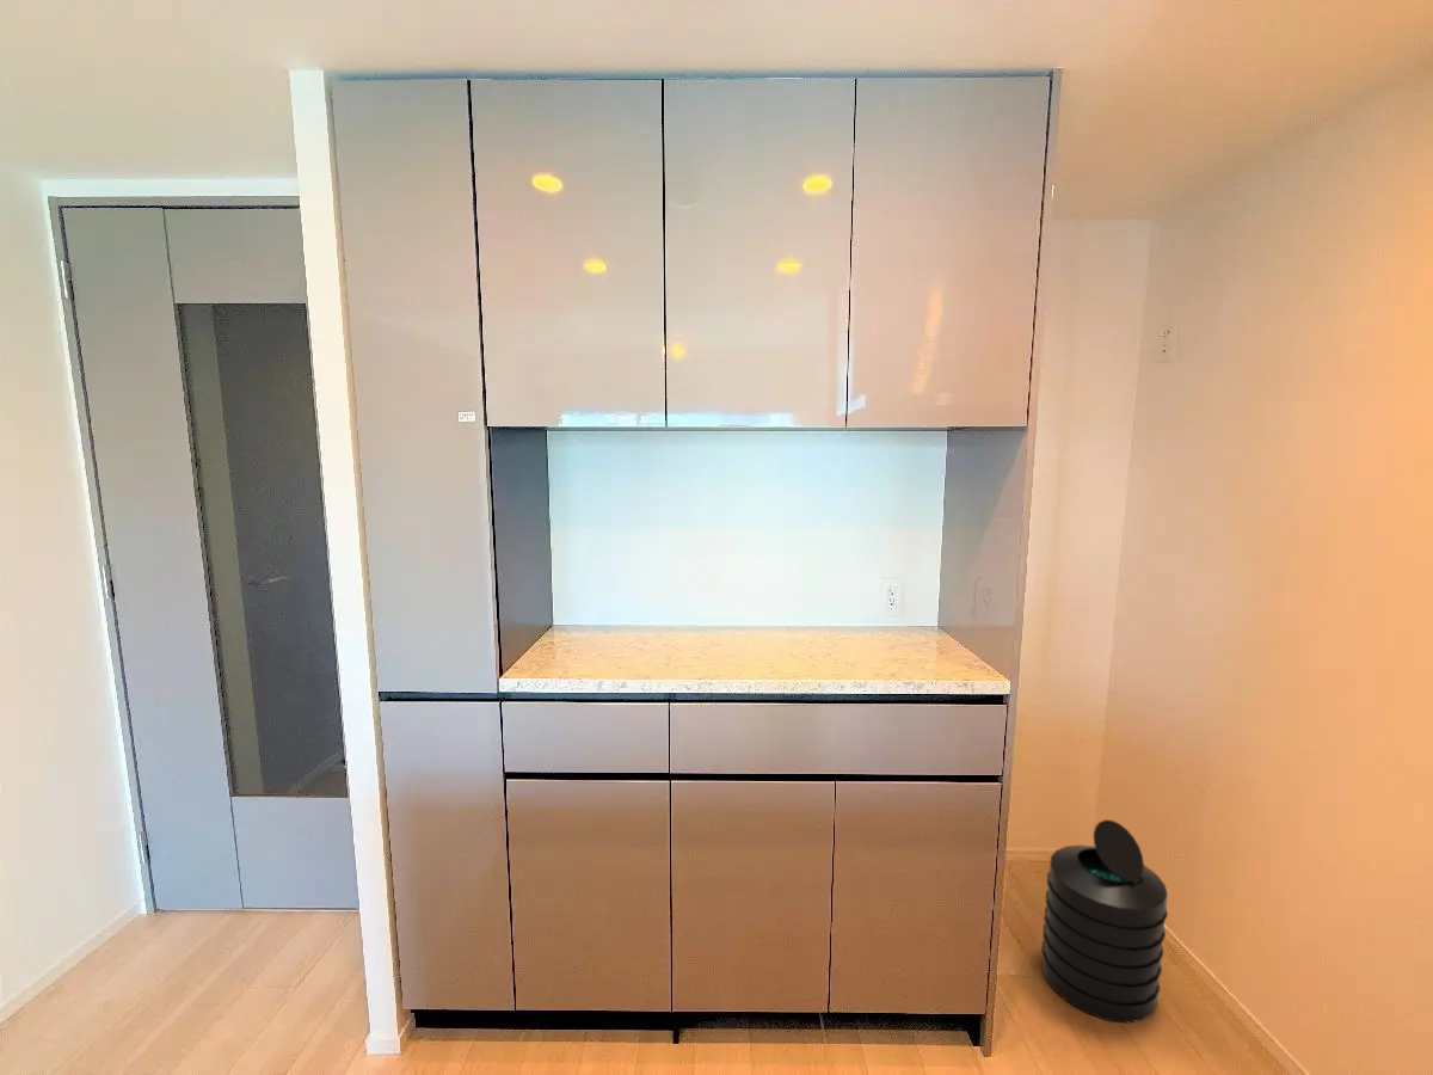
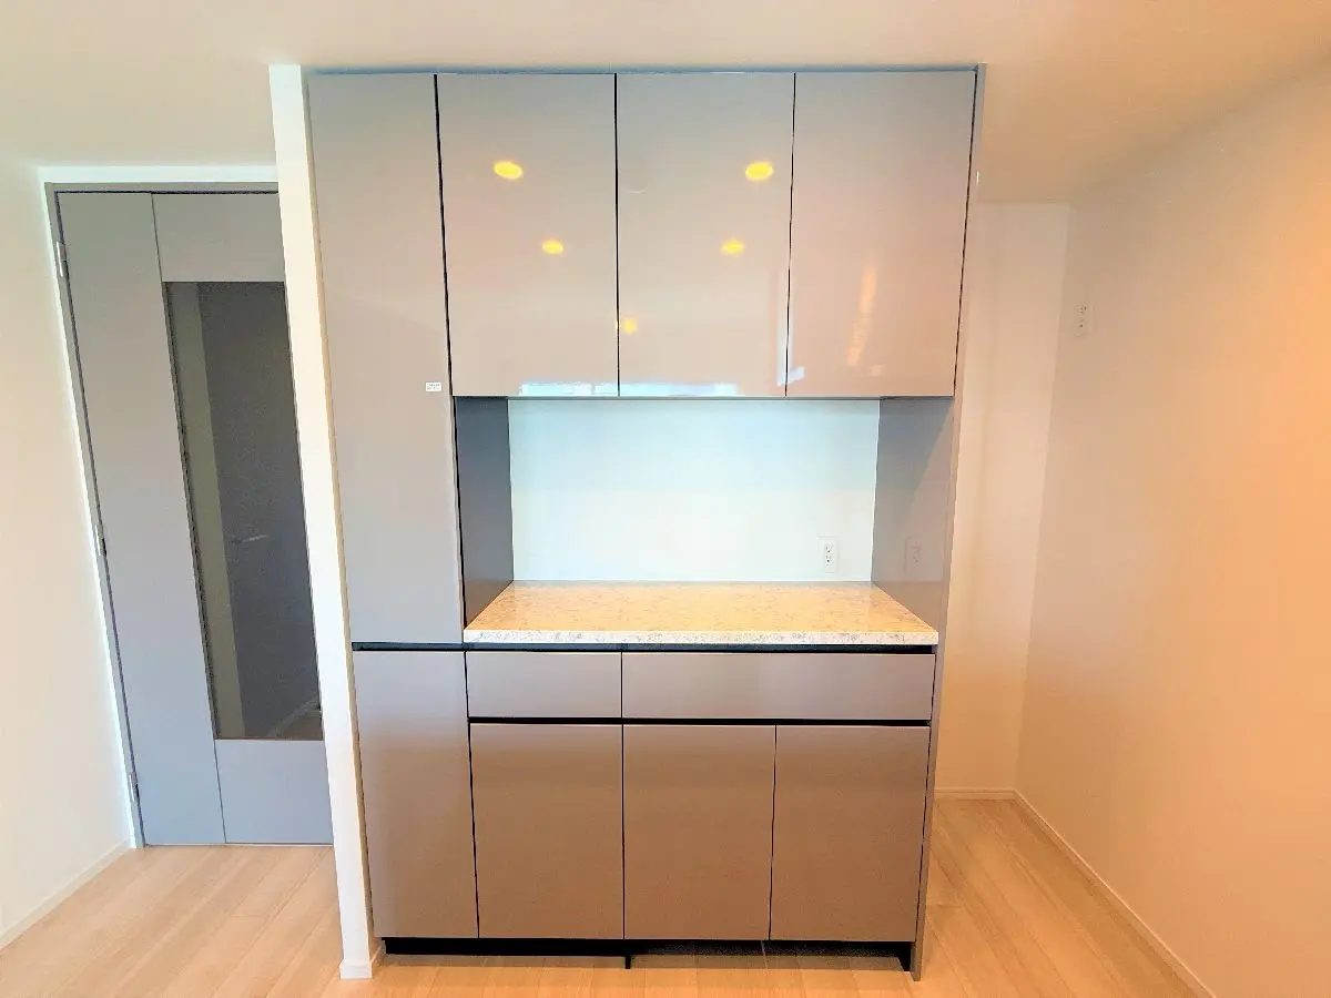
- trash can (1103, 904)
